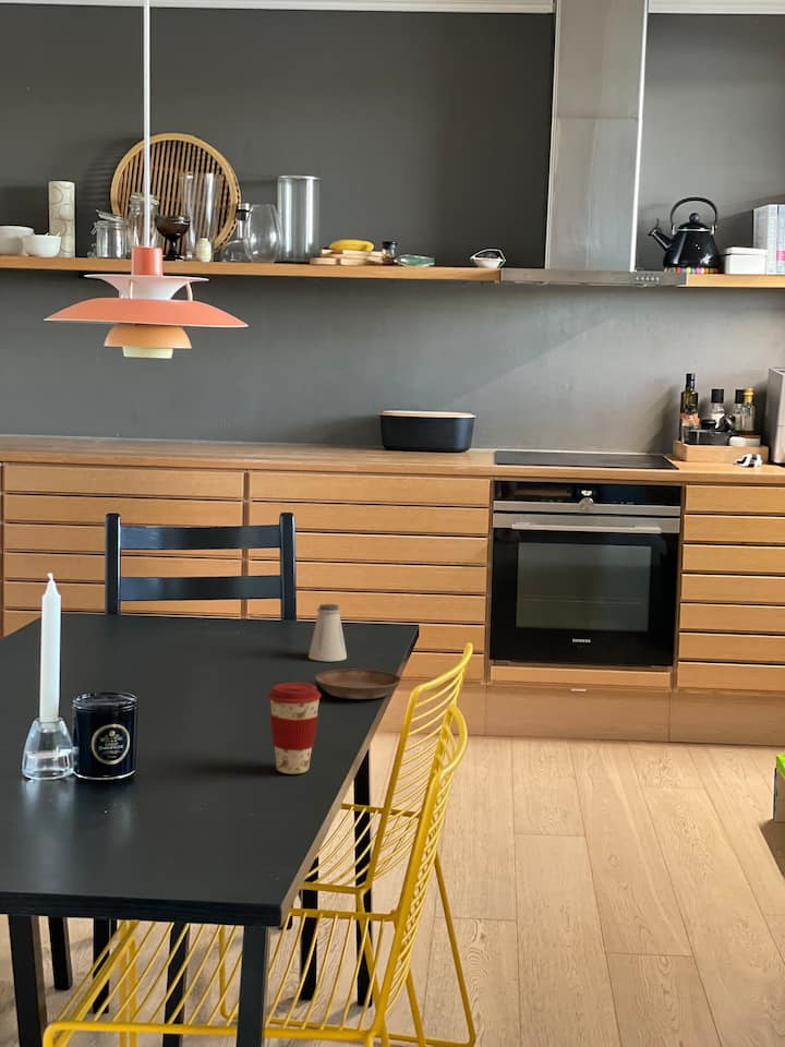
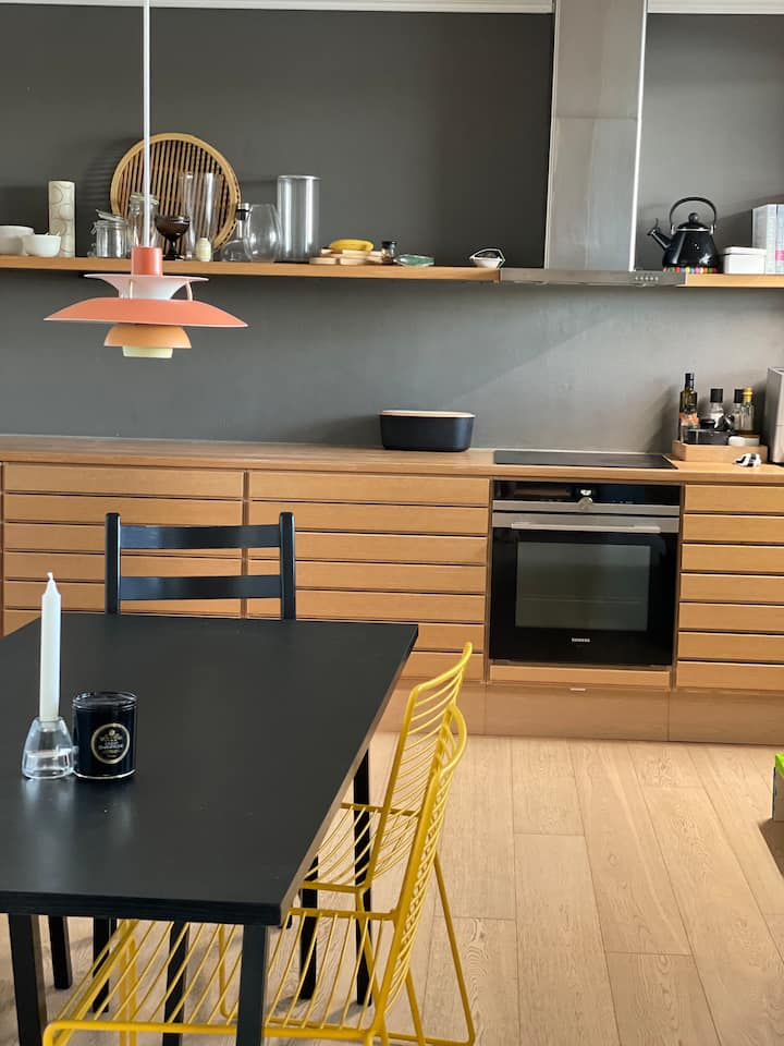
- saucer (358, 685)
- saltshaker (328, 631)
- coffee cup (293, 727)
